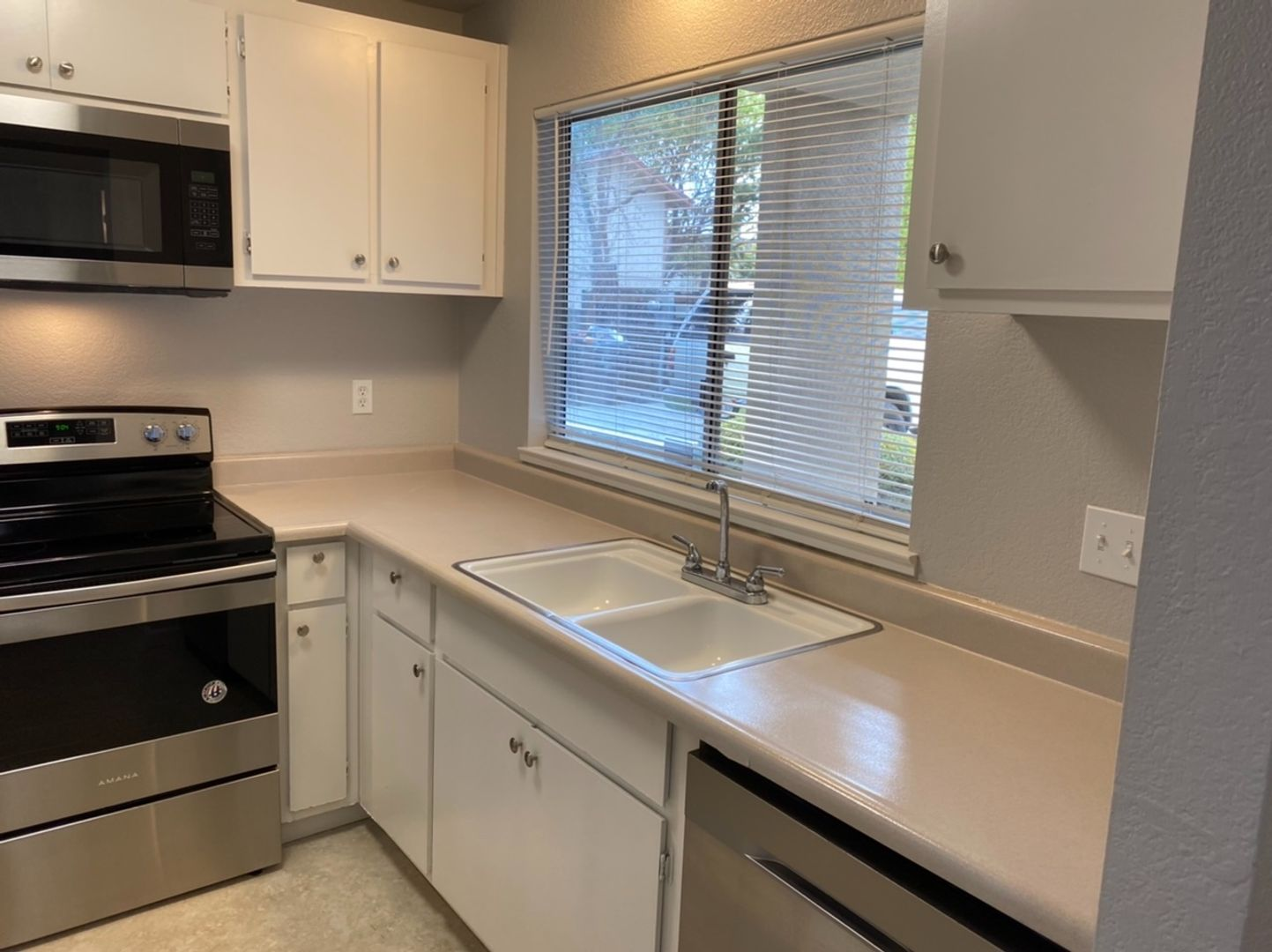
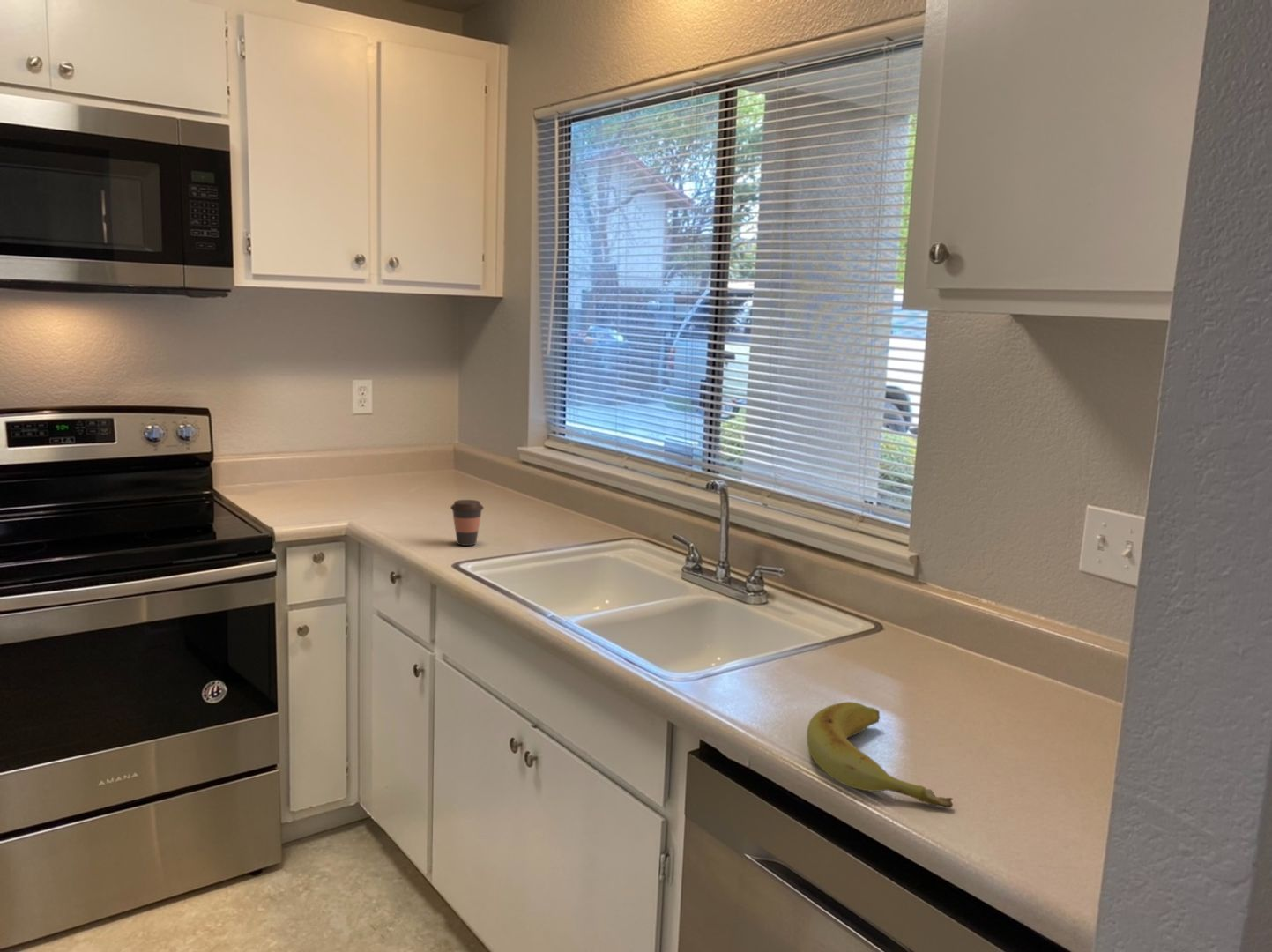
+ banana (872, 759)
+ coffee cup (466, 523)
